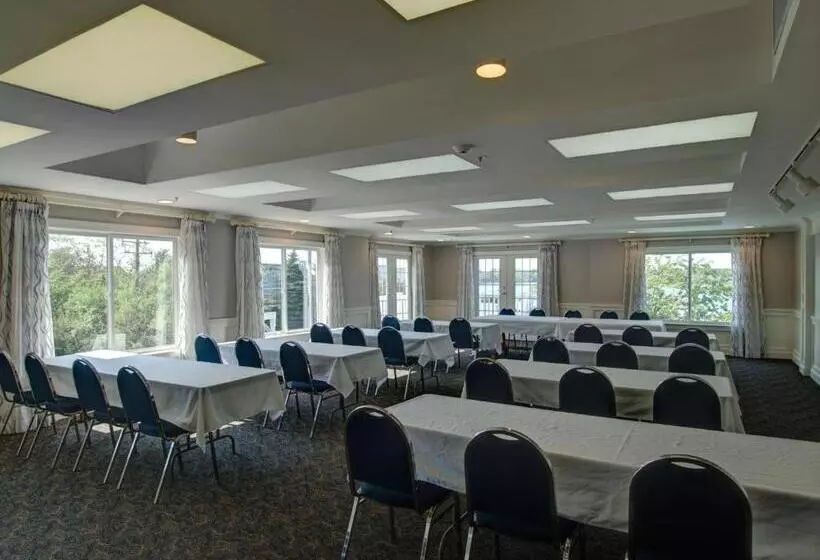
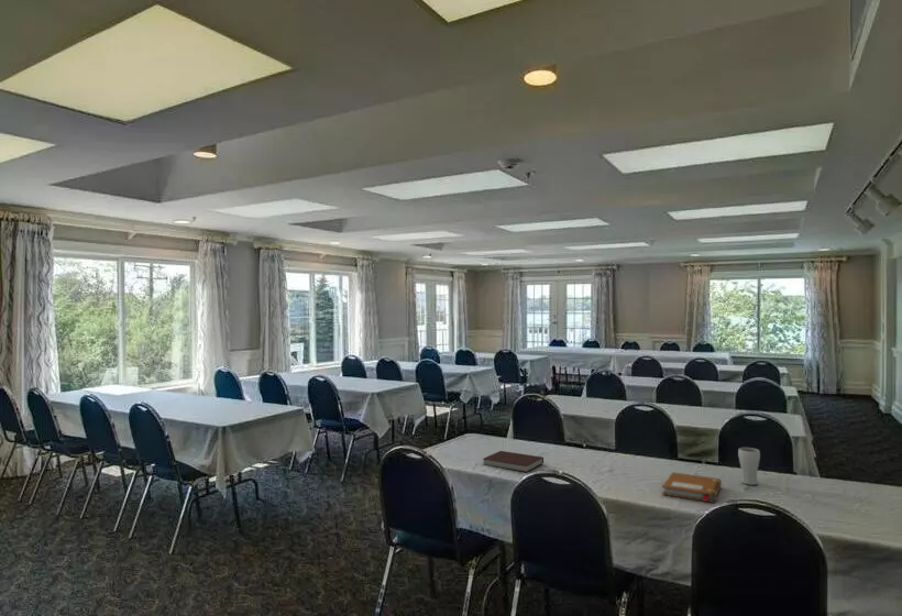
+ notebook (513, 461)
+ notebook (692, 486)
+ drinking glass (749, 466)
